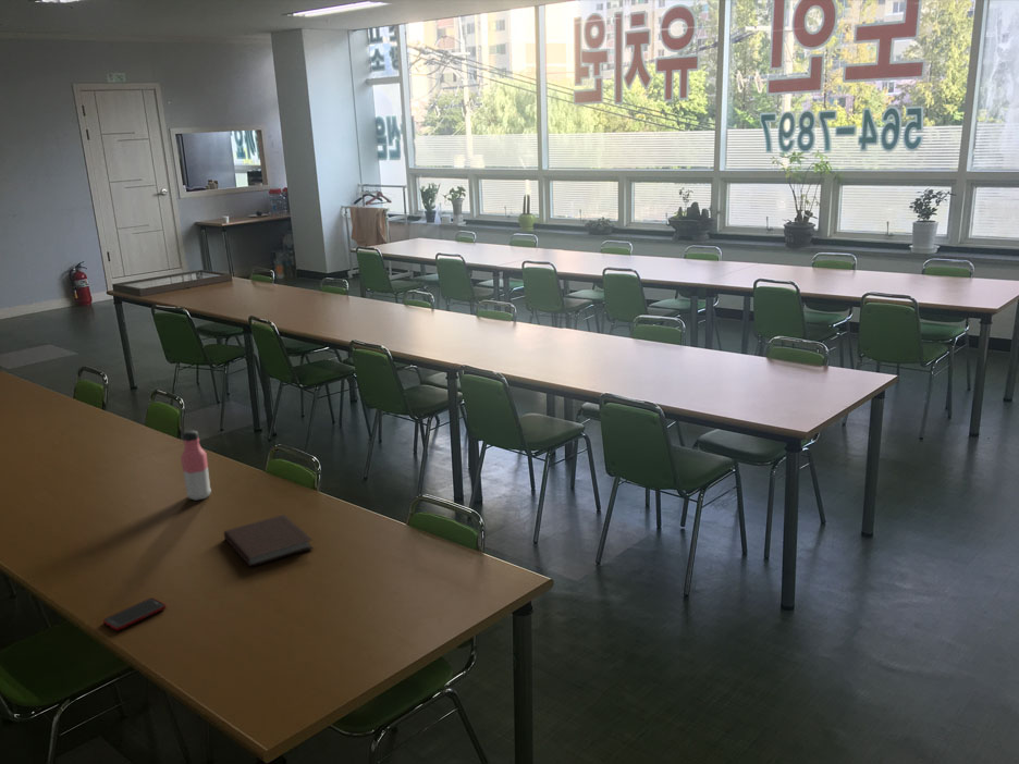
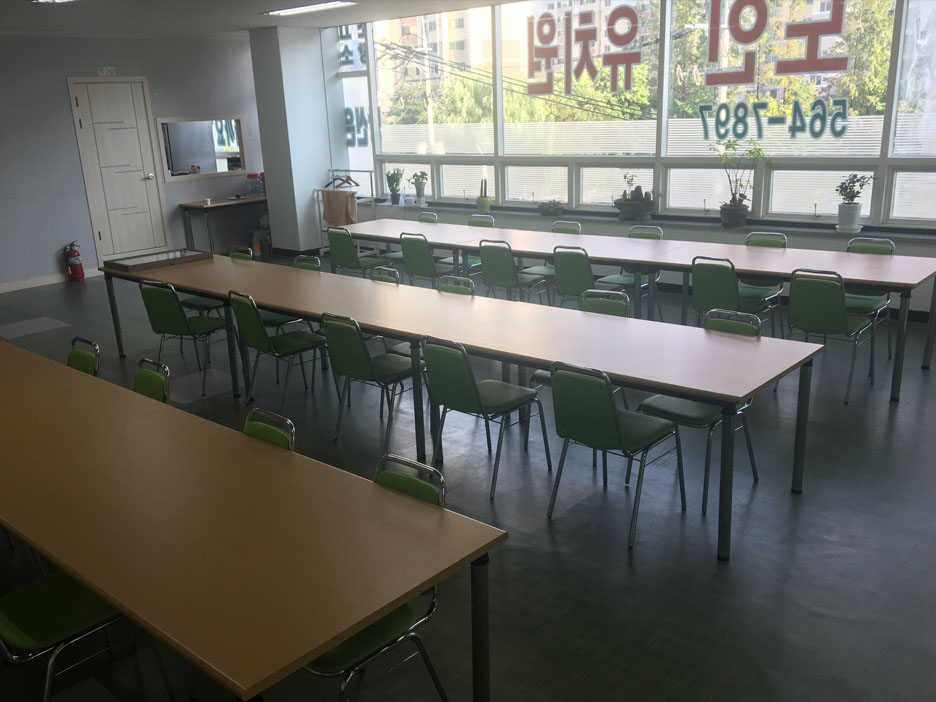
- notebook (268, 539)
- water bottle (195, 464)
- cell phone (135, 614)
